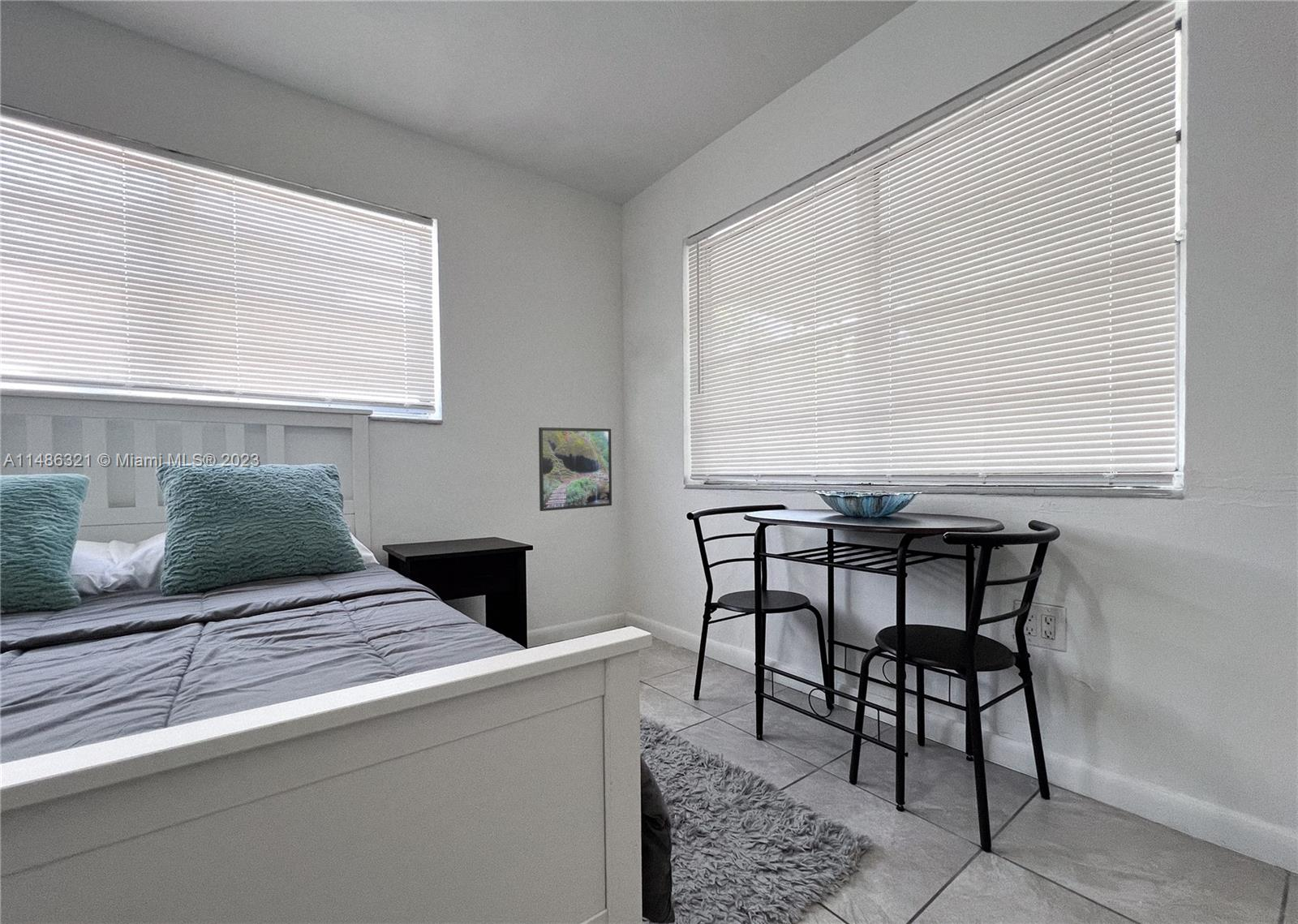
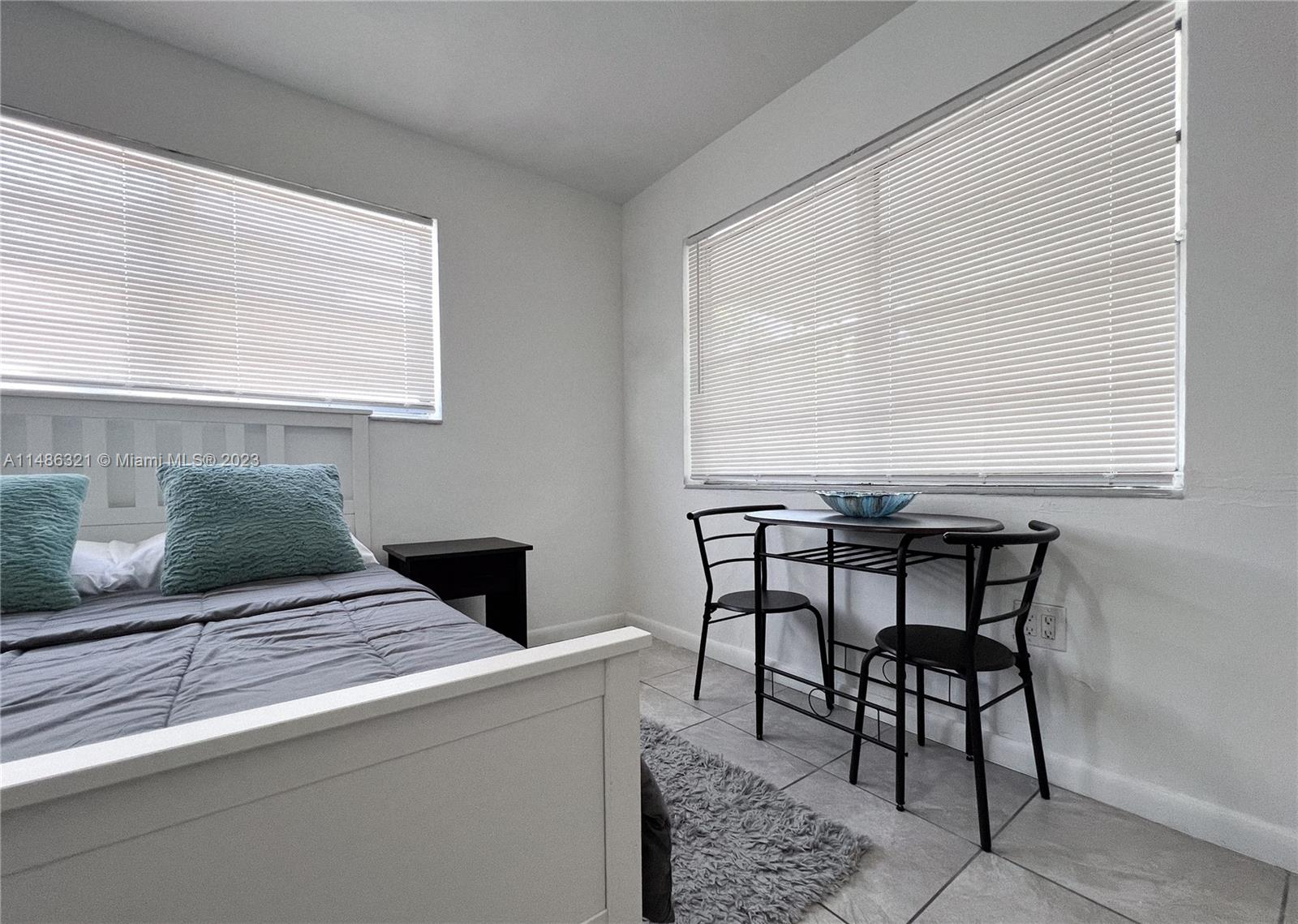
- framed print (576, 468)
